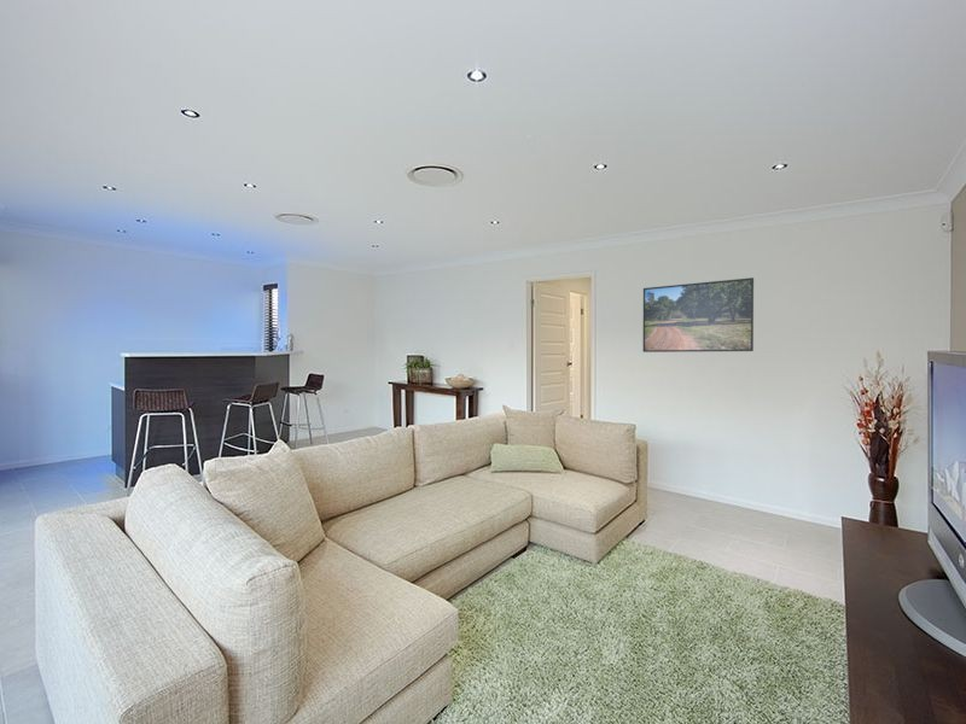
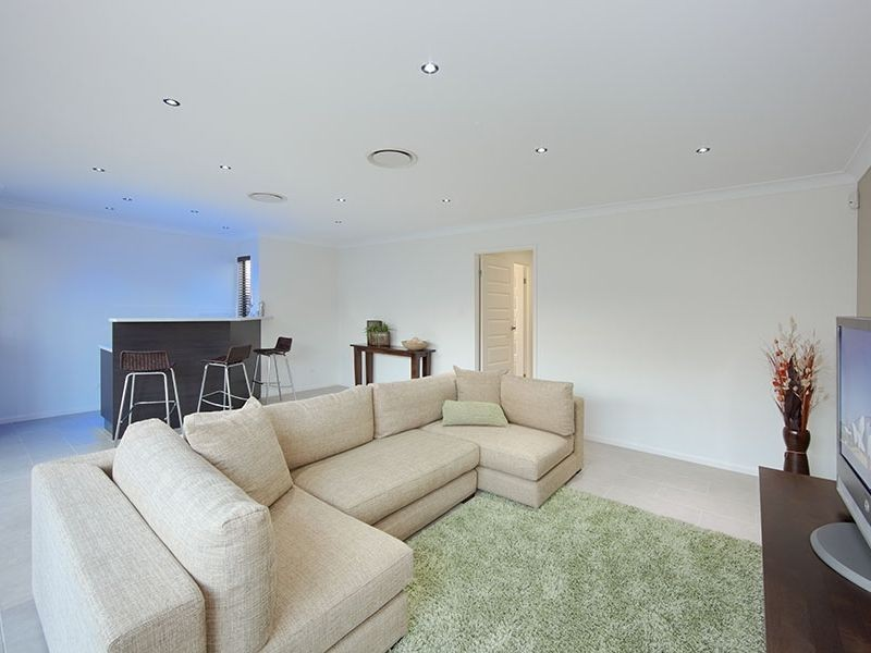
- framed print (694, 317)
